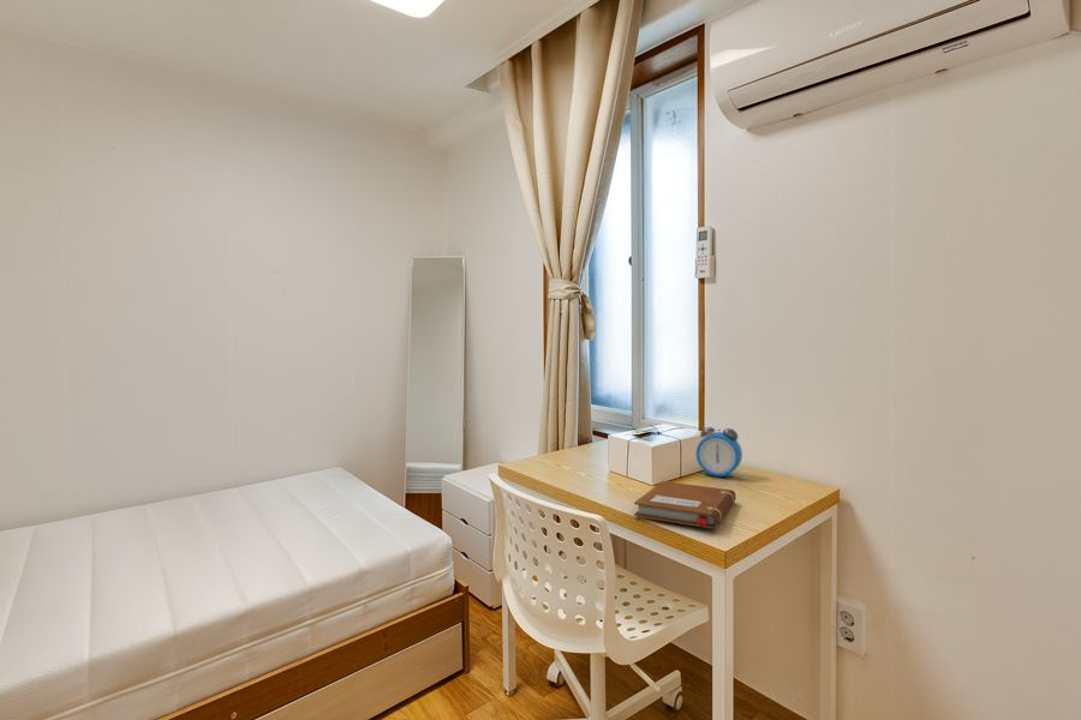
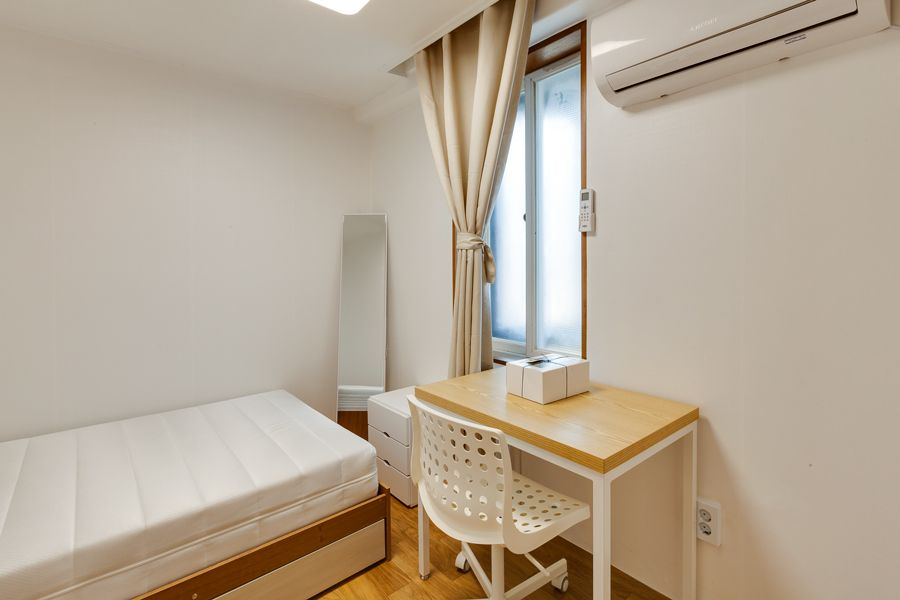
- notebook (686, 503)
- alarm clock (718, 451)
